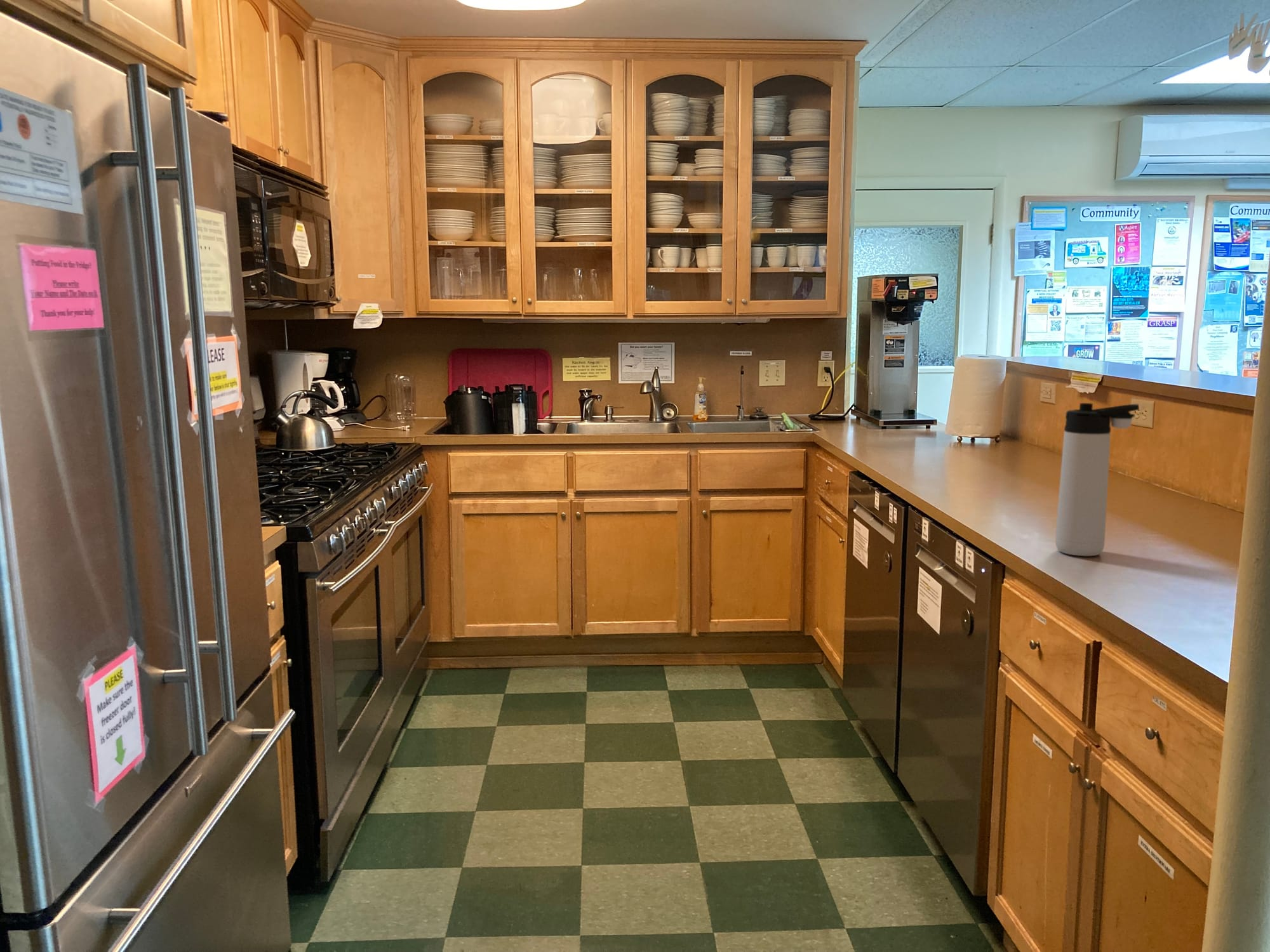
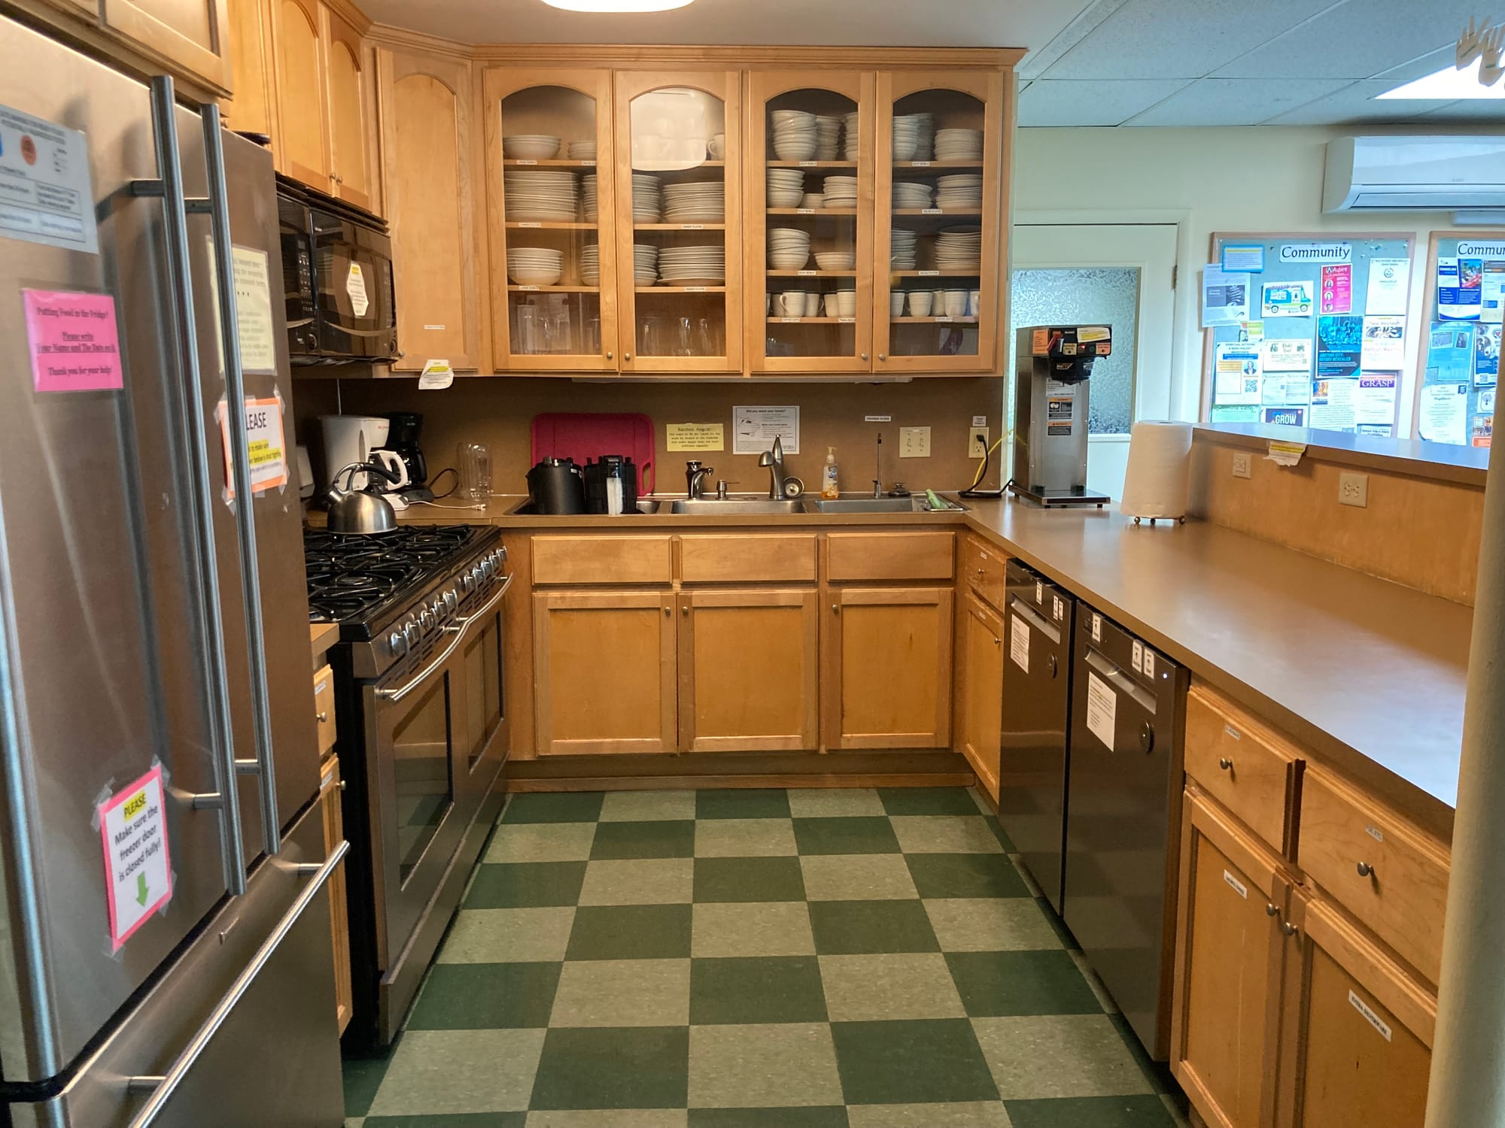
- thermos bottle (1095, 479)
